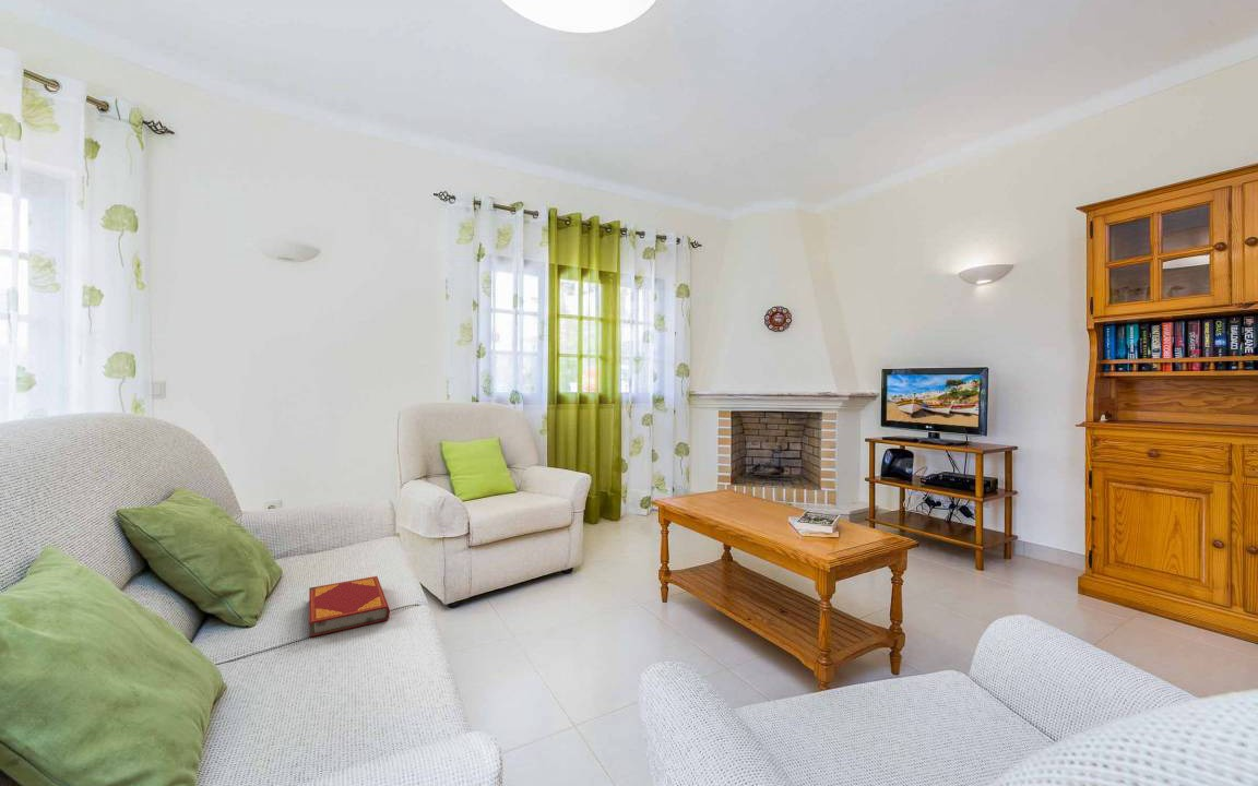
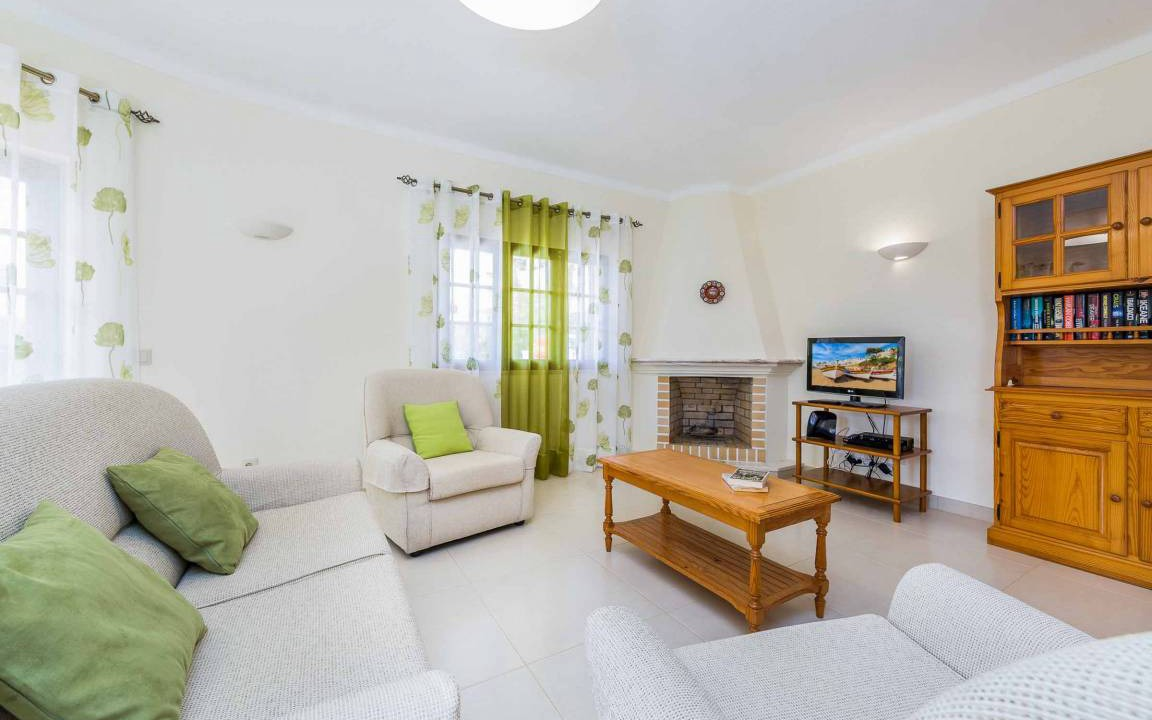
- hardback book (347, 603)
